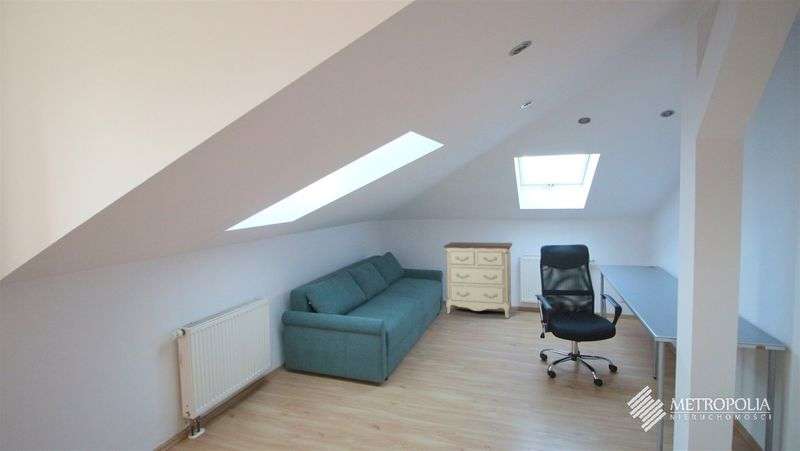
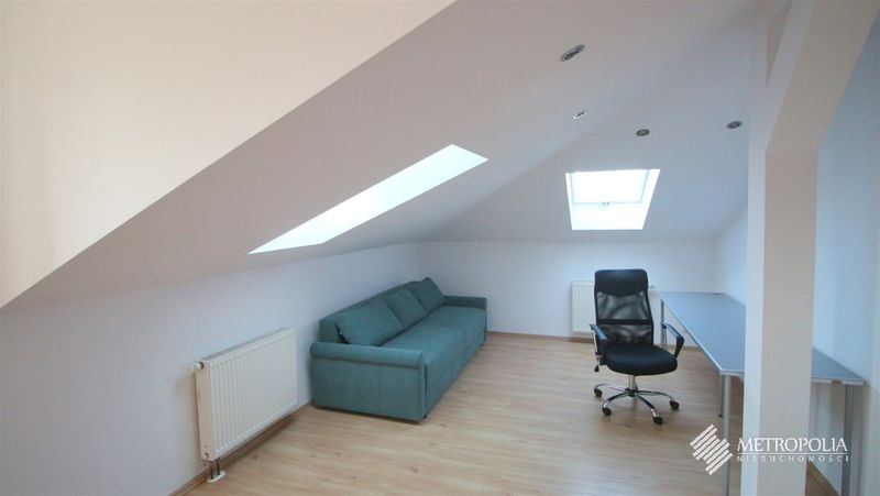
- dresser (478, 278)
